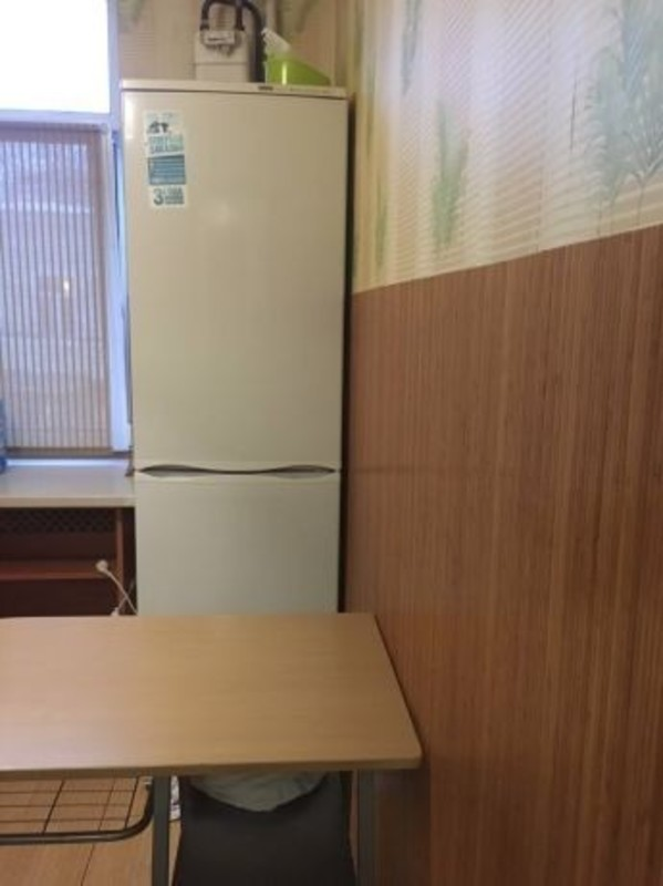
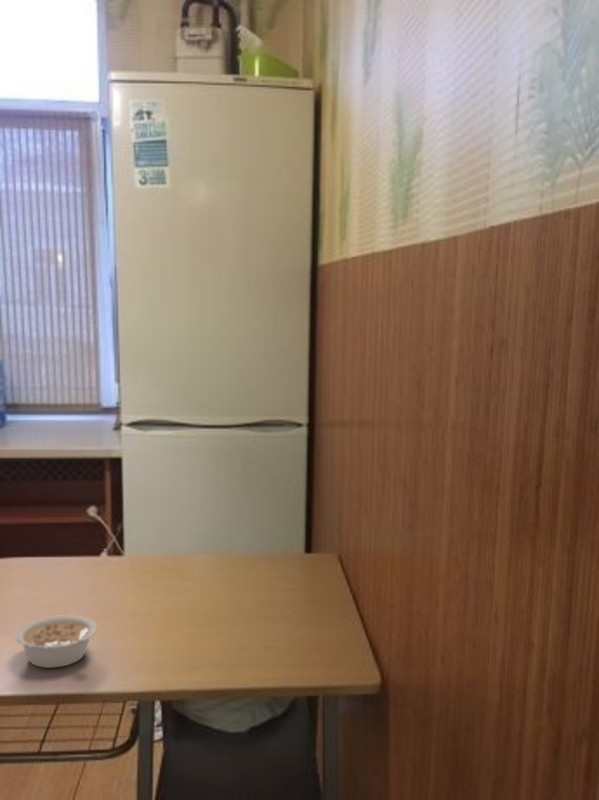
+ legume (59, 640)
